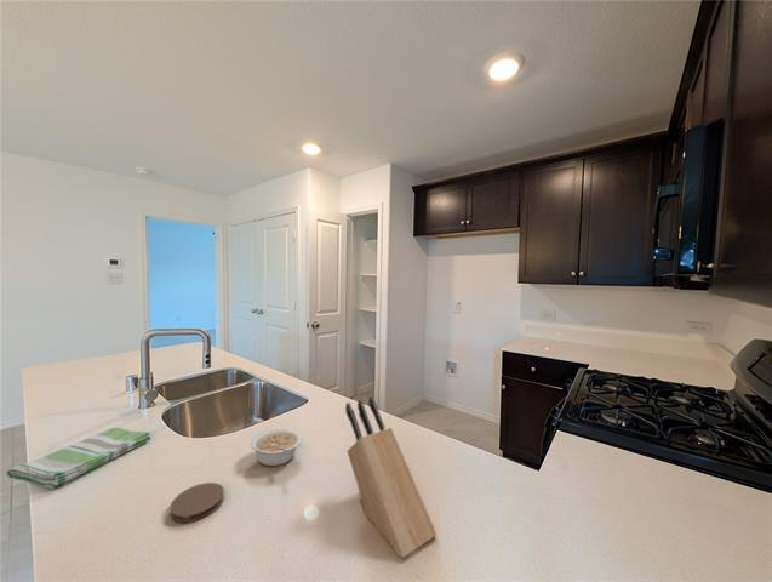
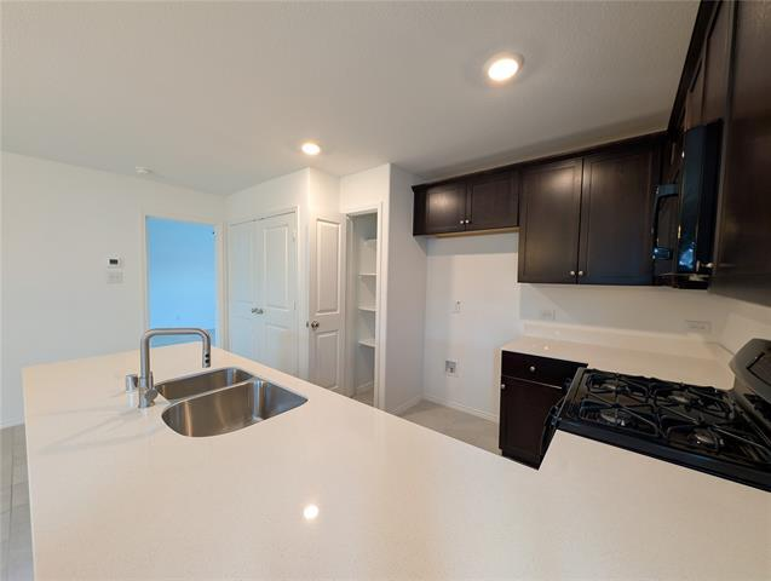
- dish towel (86, 451)
- knife block (383, 461)
- coaster (198, 501)
- legume (278, 446)
